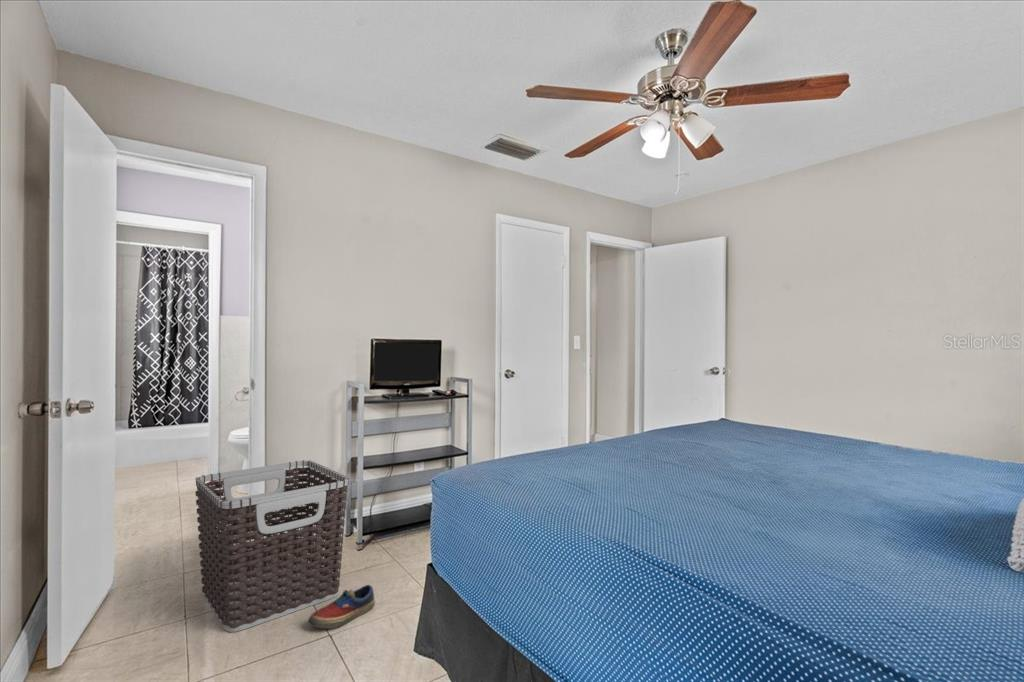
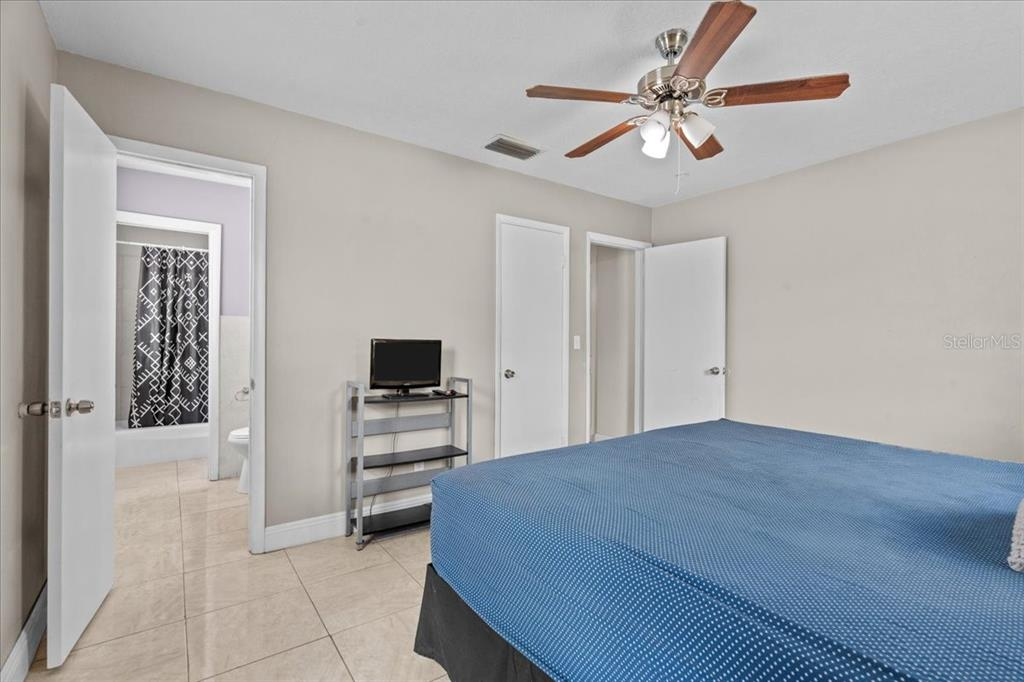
- clothes hamper (272, 534)
- shoe (344, 605)
